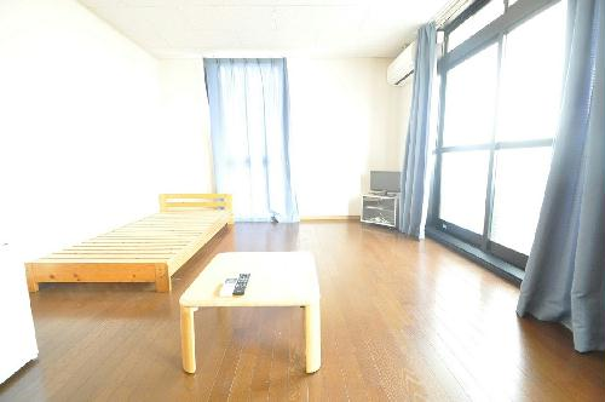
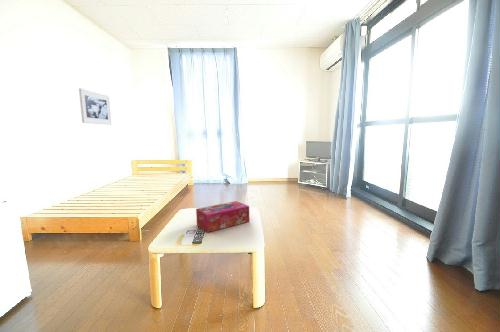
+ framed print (96, 108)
+ tissue box (223, 215)
